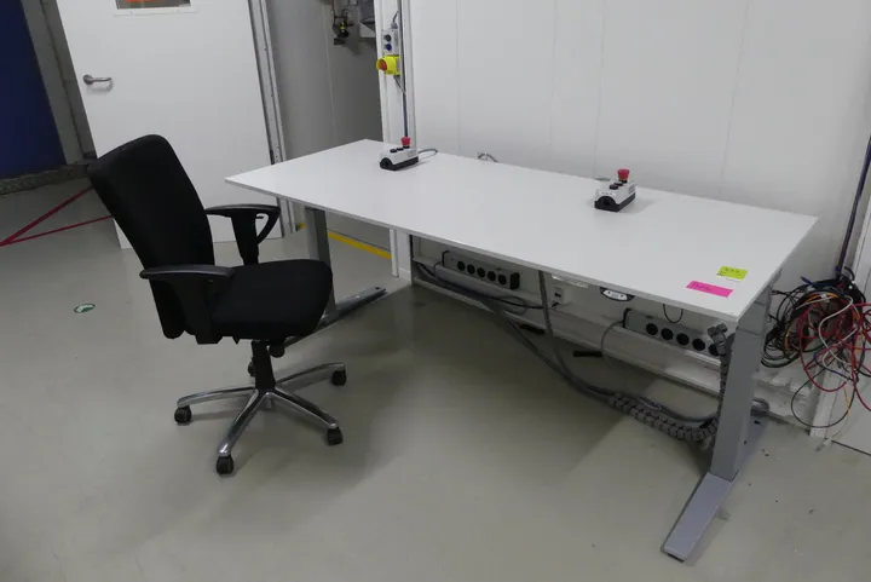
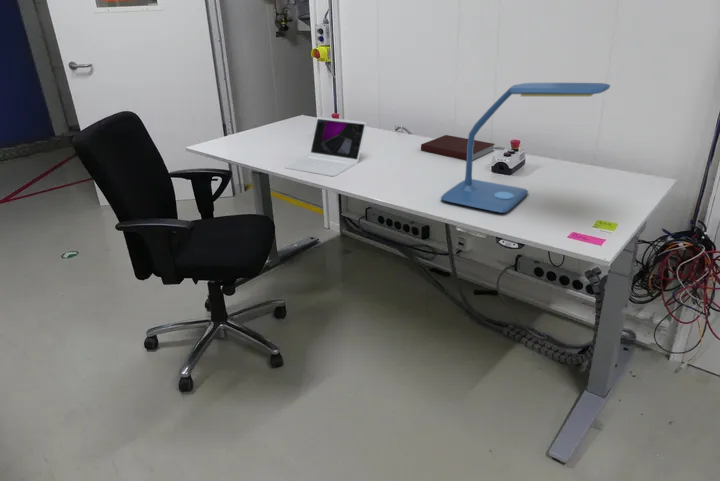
+ notebook (457, 147)
+ desk lamp (491, 115)
+ laptop (325, 143)
